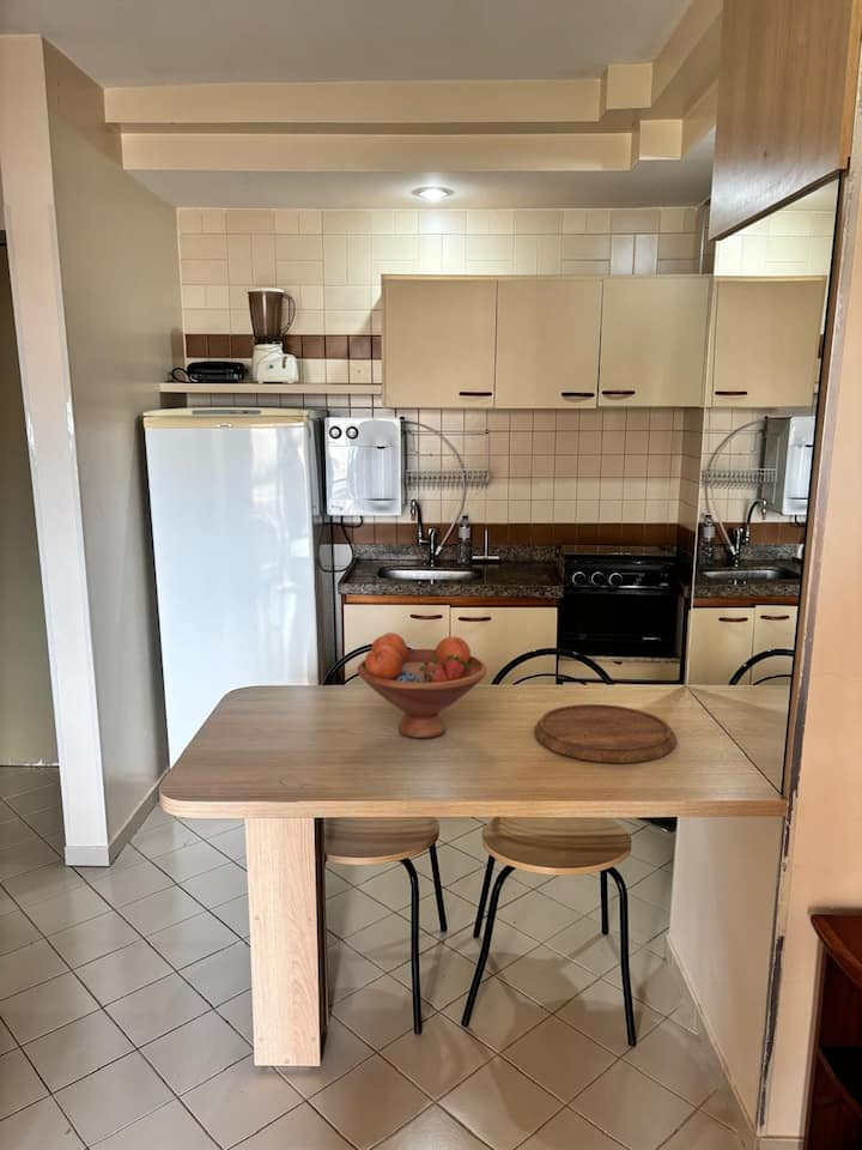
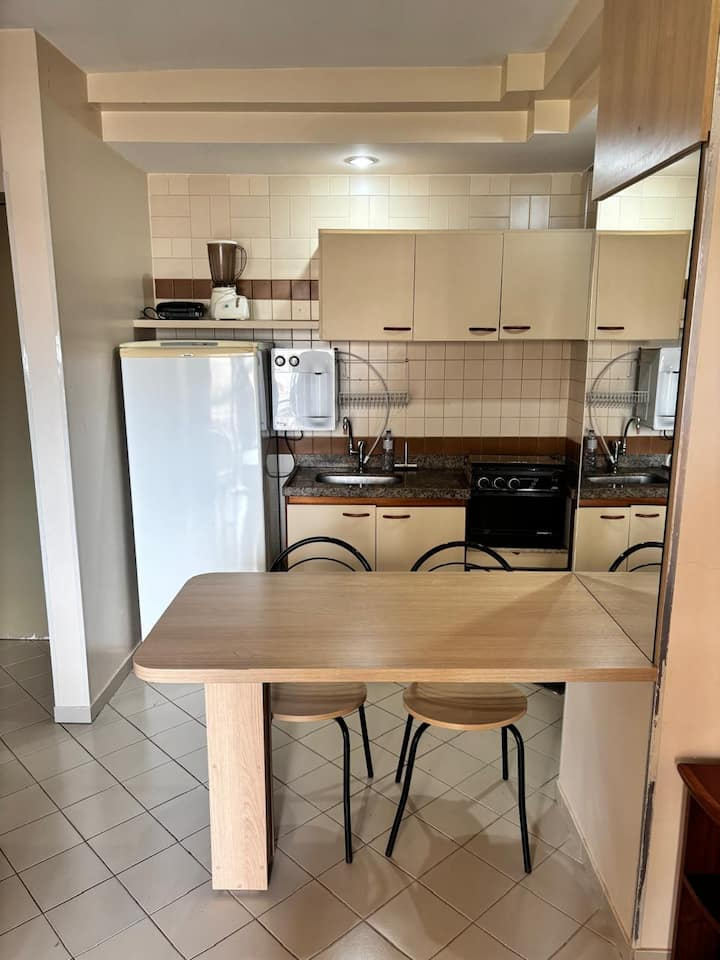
- cutting board (603, 730)
- fruit bowl (421, 685)
